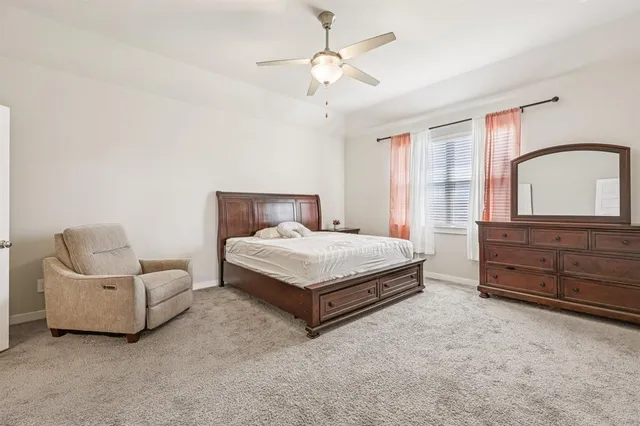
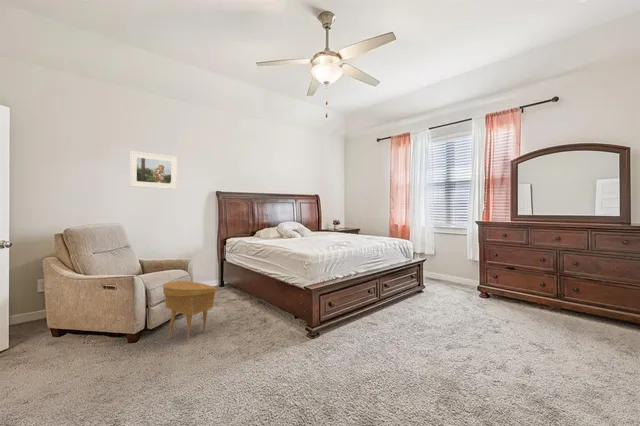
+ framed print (154, 170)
+ side table (190, 309)
